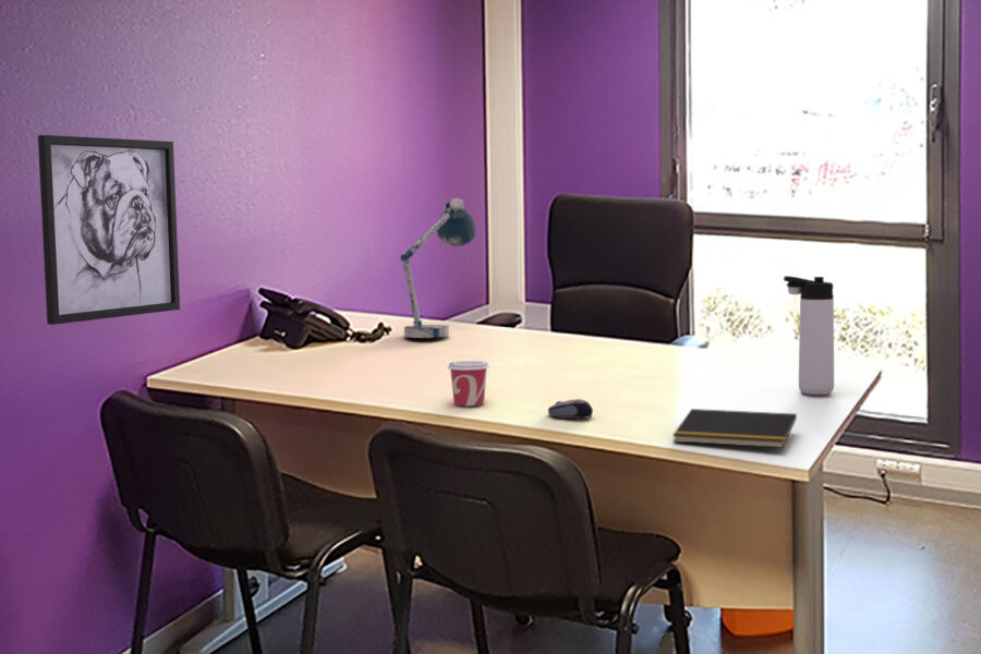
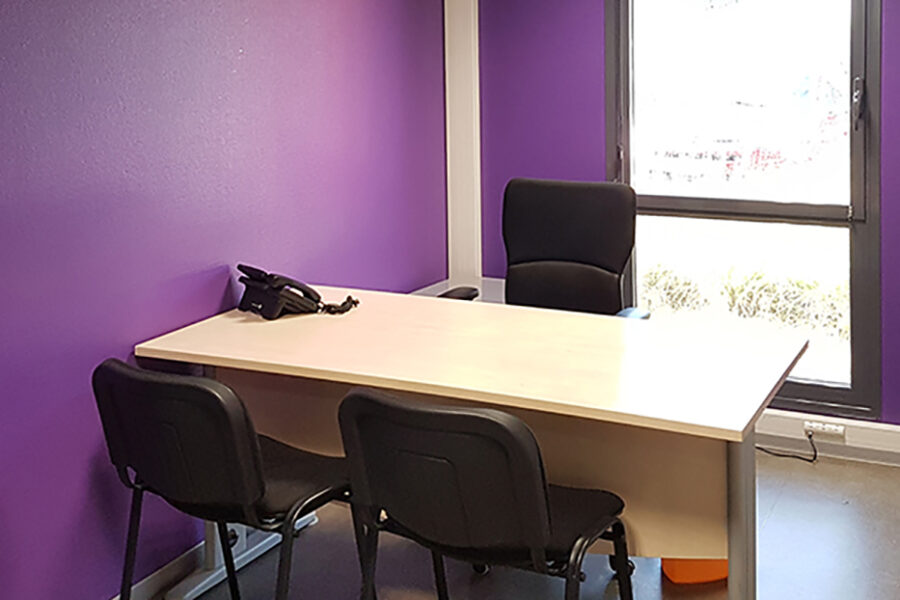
- notepad (735, 427)
- thermos bottle (808, 334)
- cup (469, 383)
- wall art (113, 228)
- computer mouse (570, 407)
- desk lamp (448, 244)
